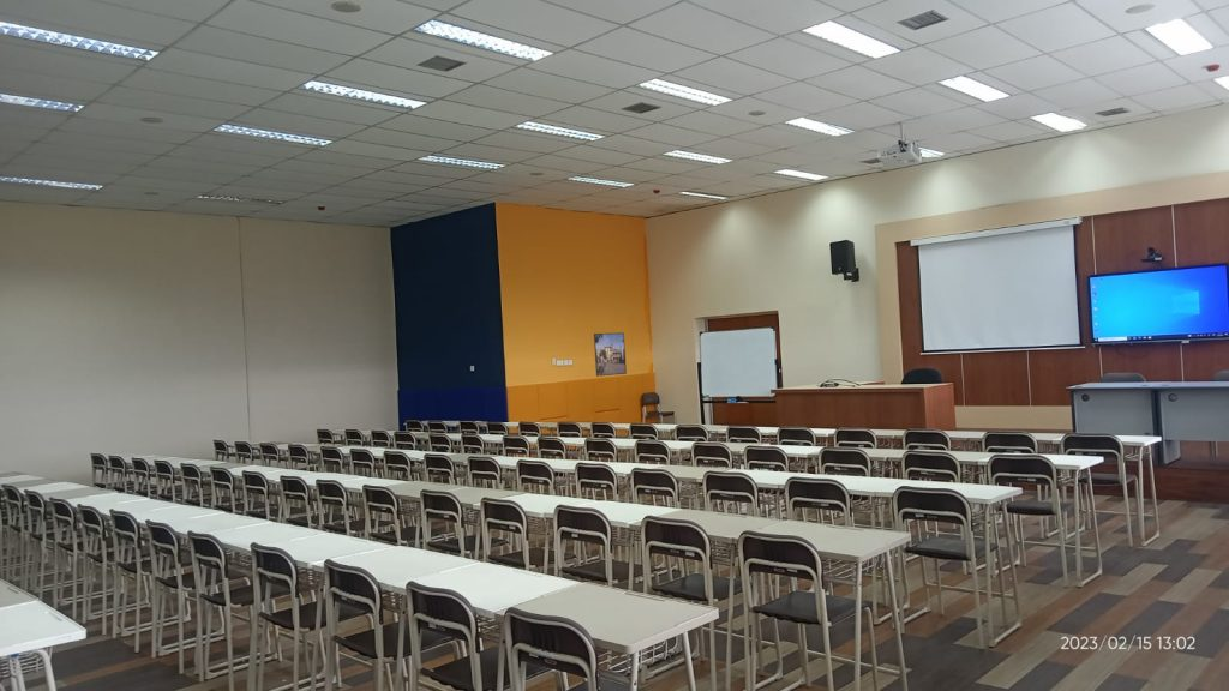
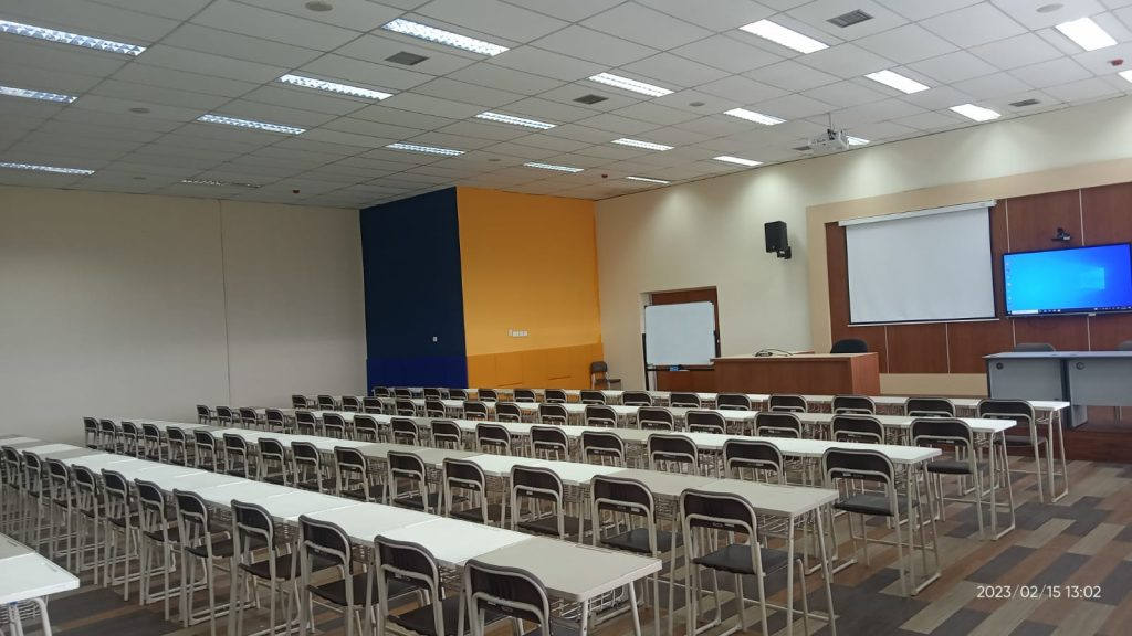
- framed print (610, 354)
